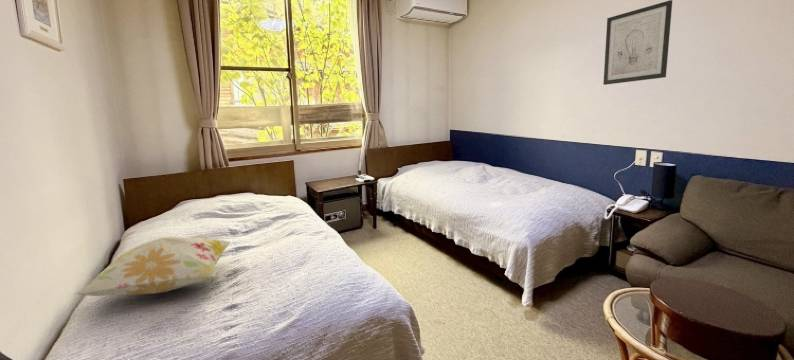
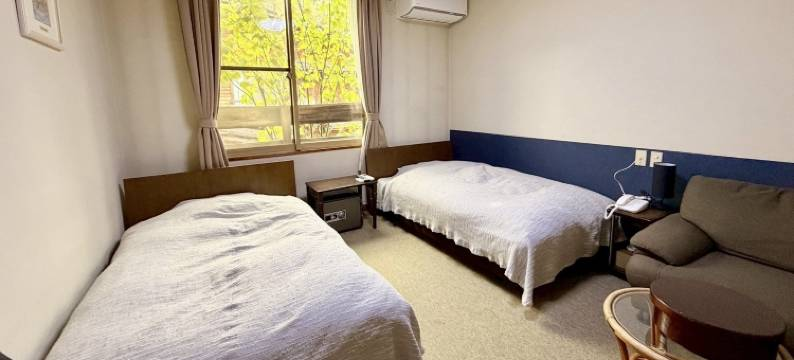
- decorative pillow (166, 263)
- wall art (635, 46)
